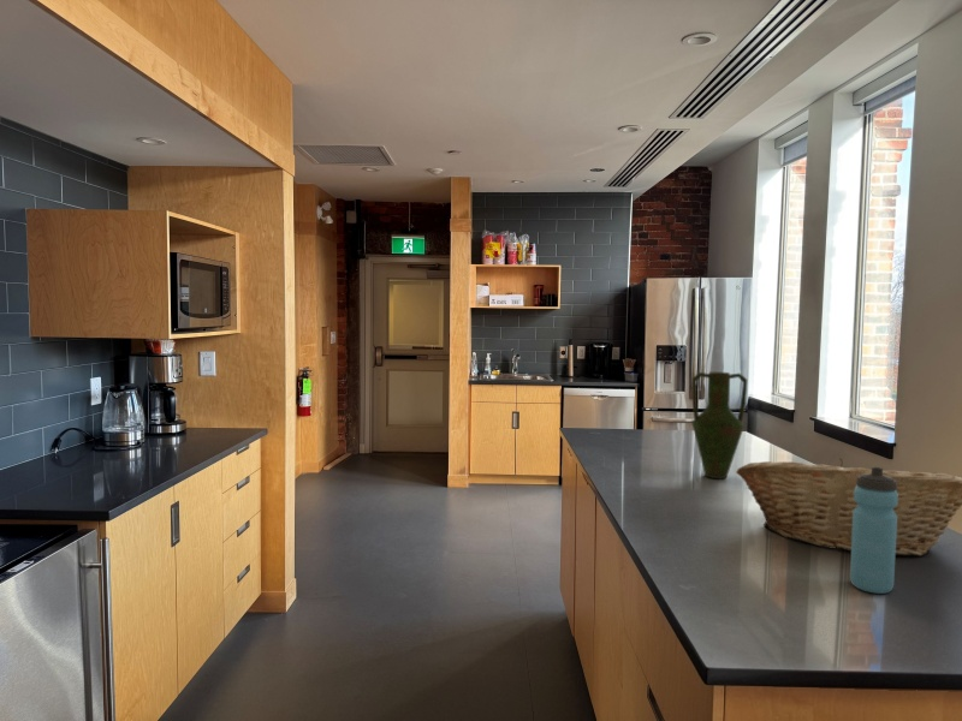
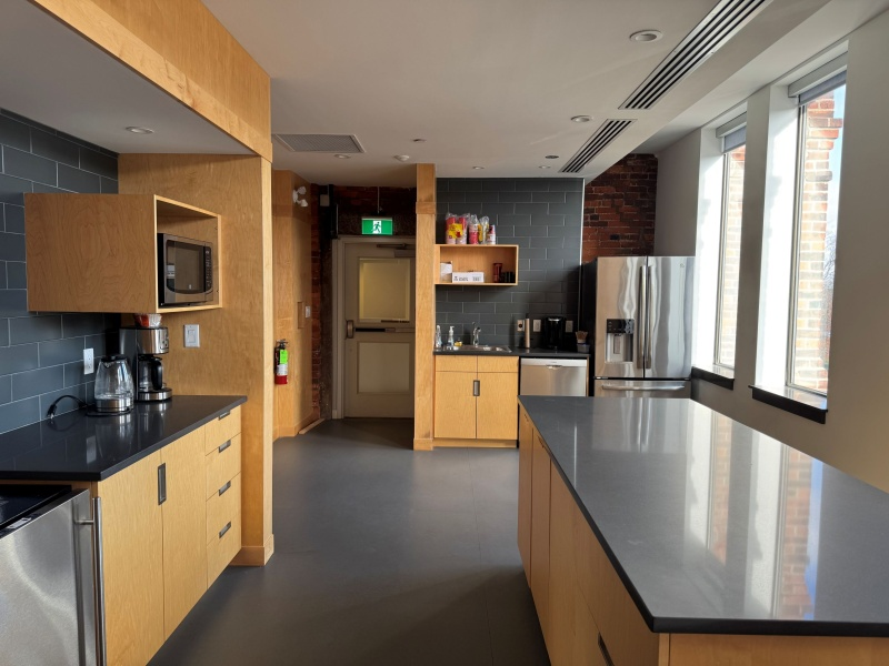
- fruit basket (847, 495)
- water bottle (874, 528)
- vase (718, 424)
